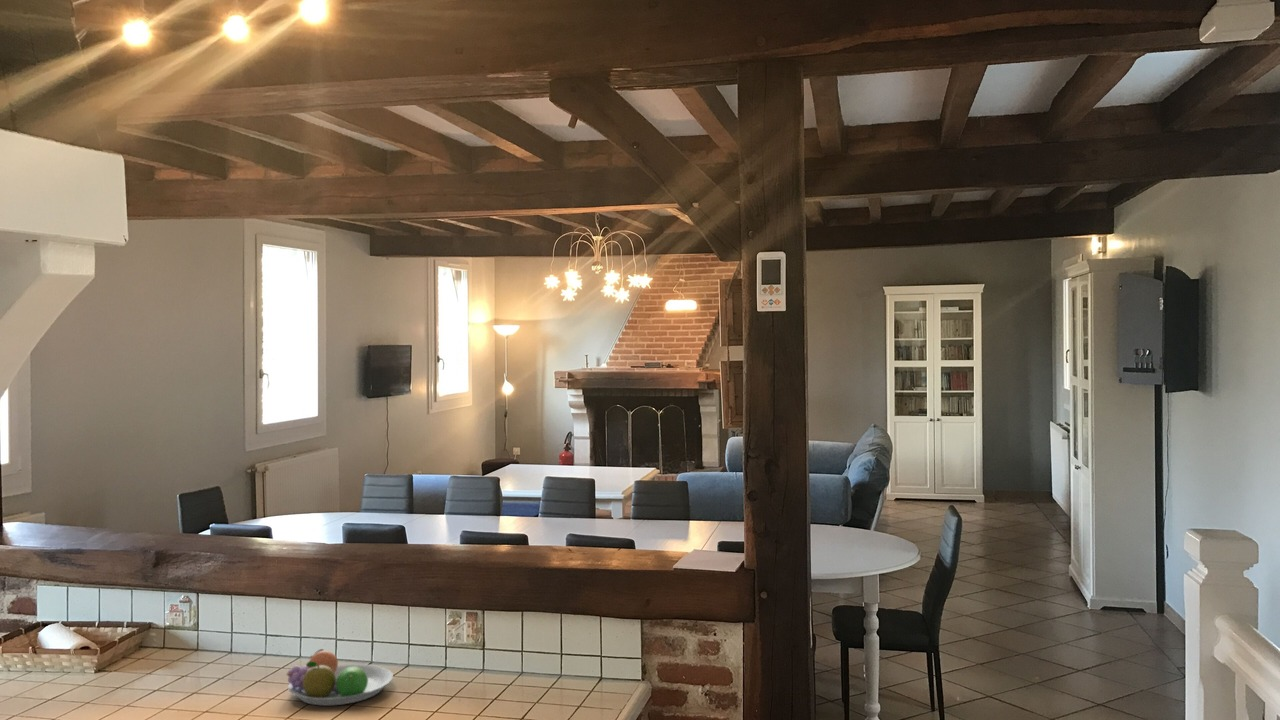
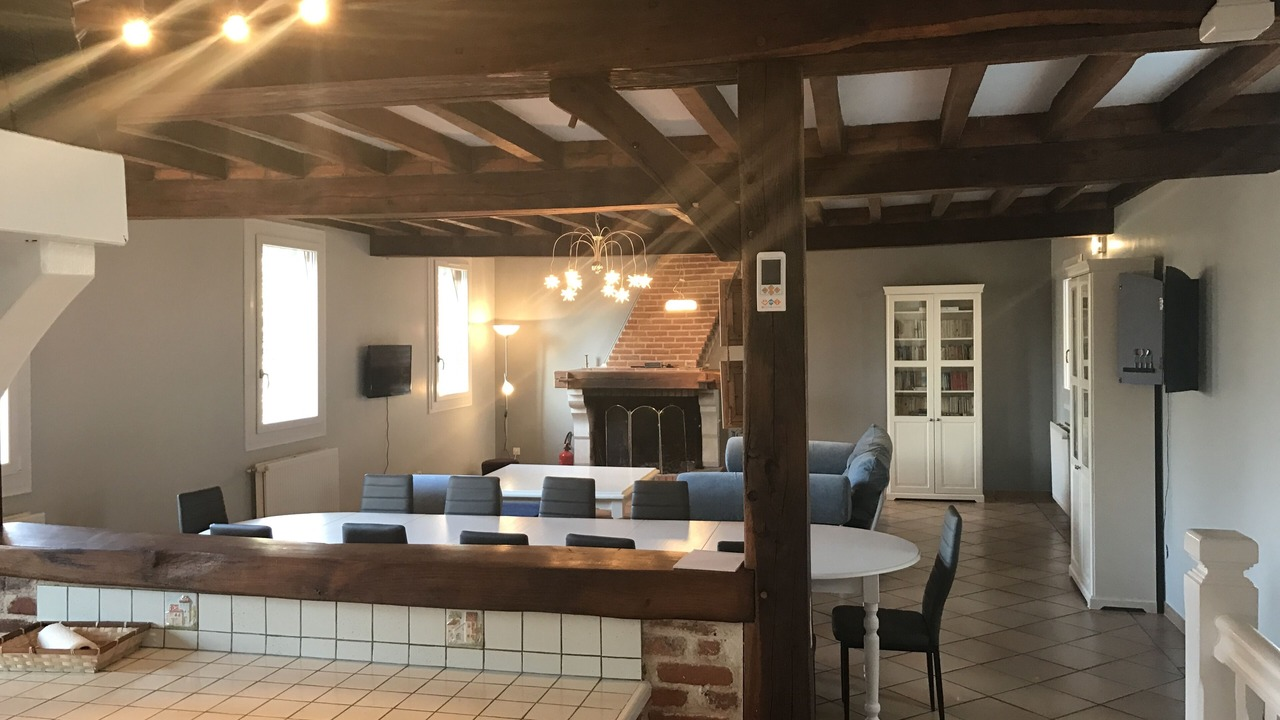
- fruit bowl (340, 672)
